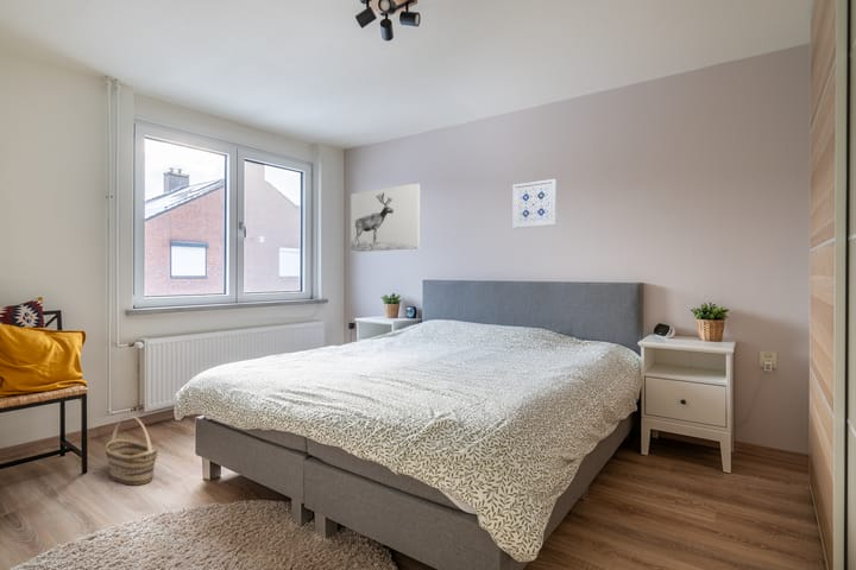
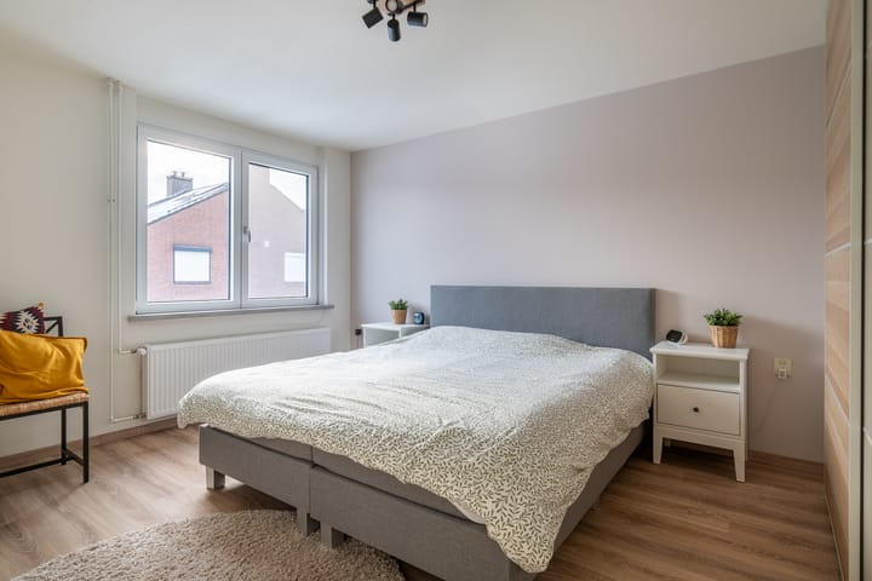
- basket (131, 446)
- wall art (383, 220)
- wall art (534, 204)
